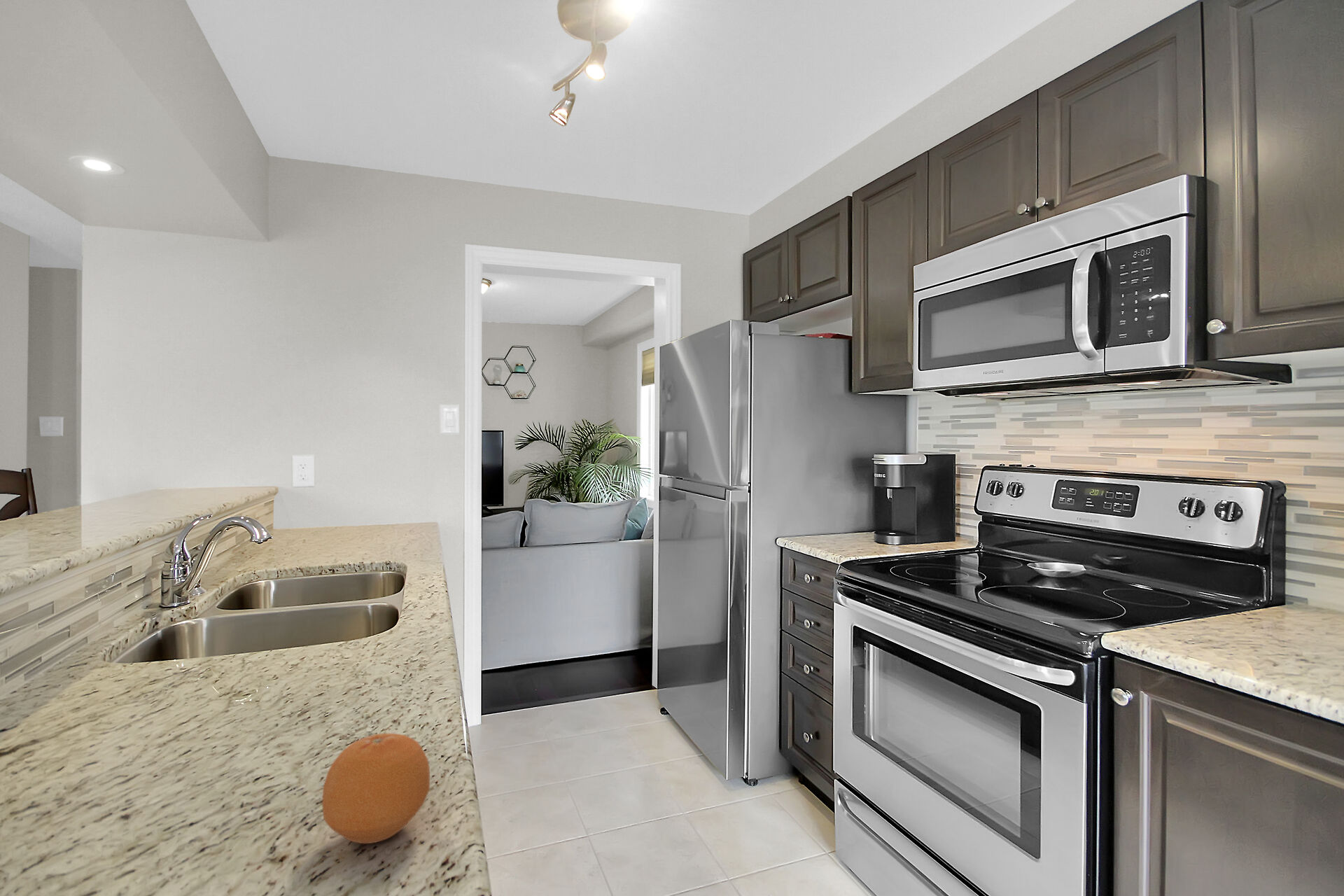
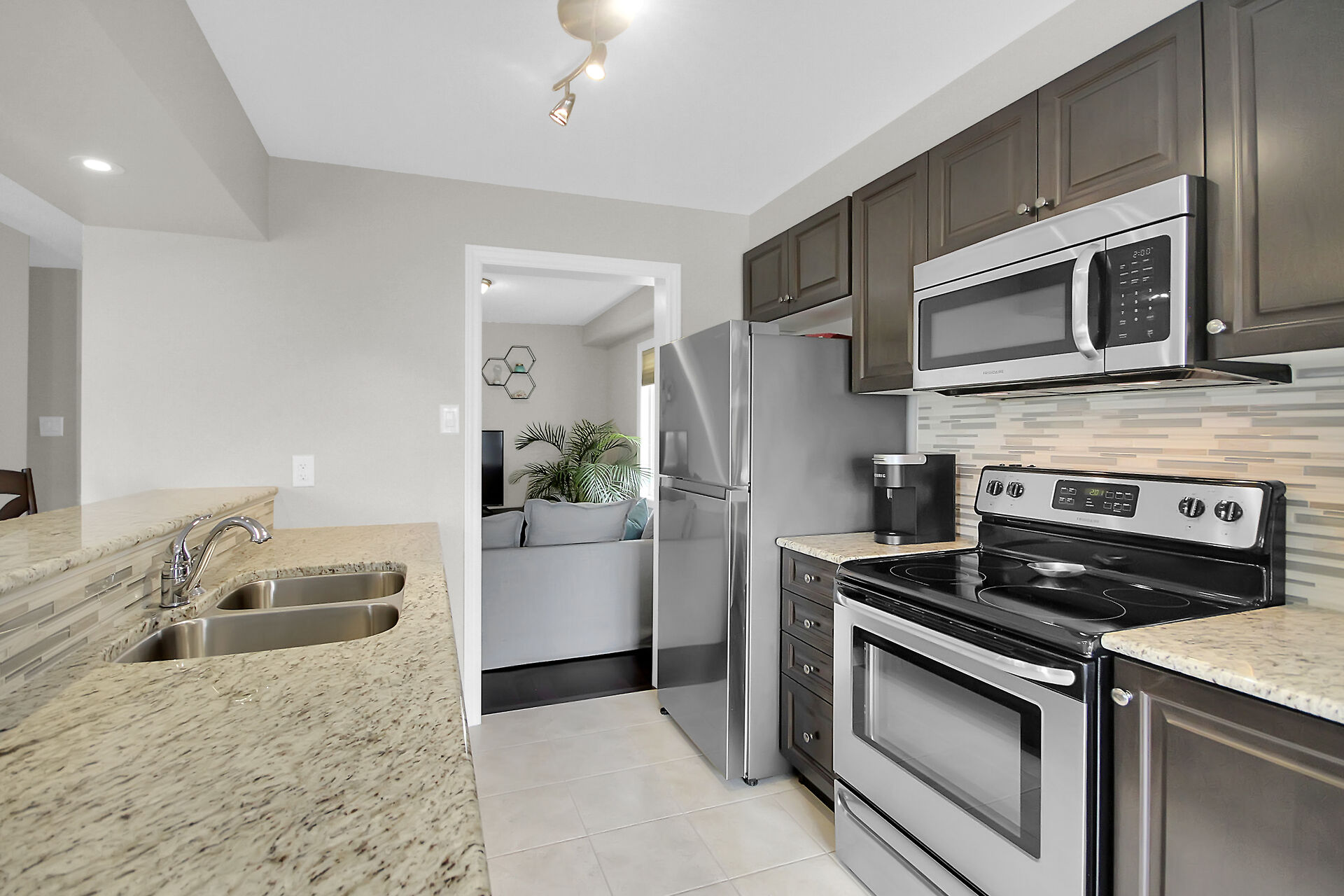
- fruit (377, 786)
